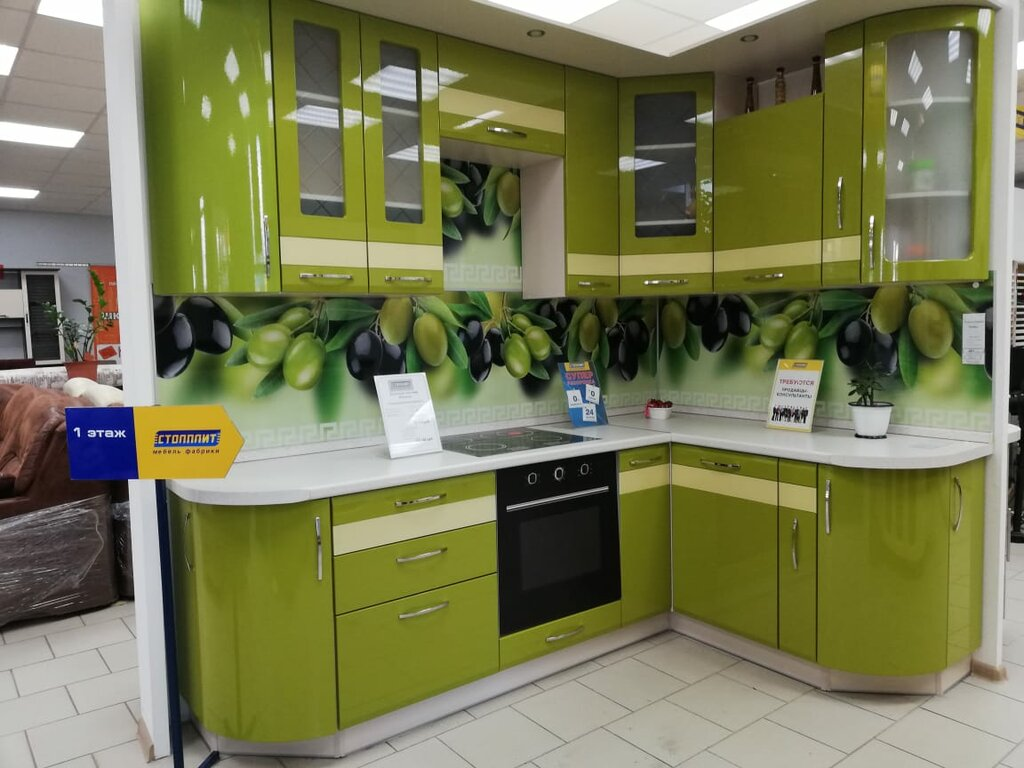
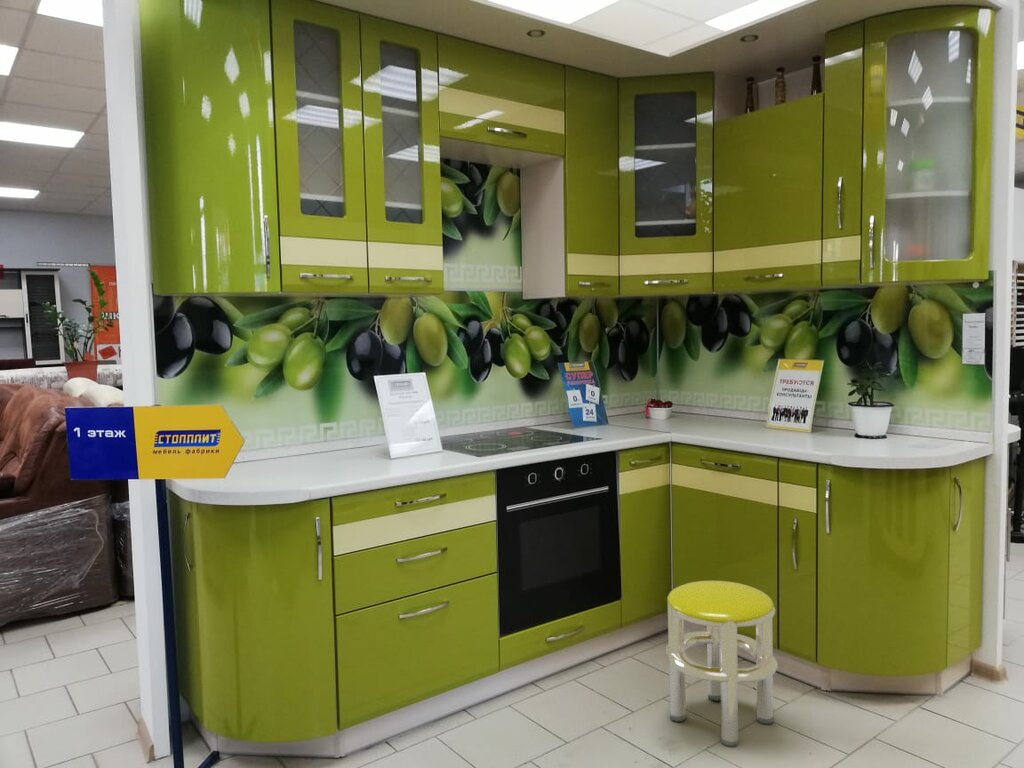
+ stool (720, 655)
